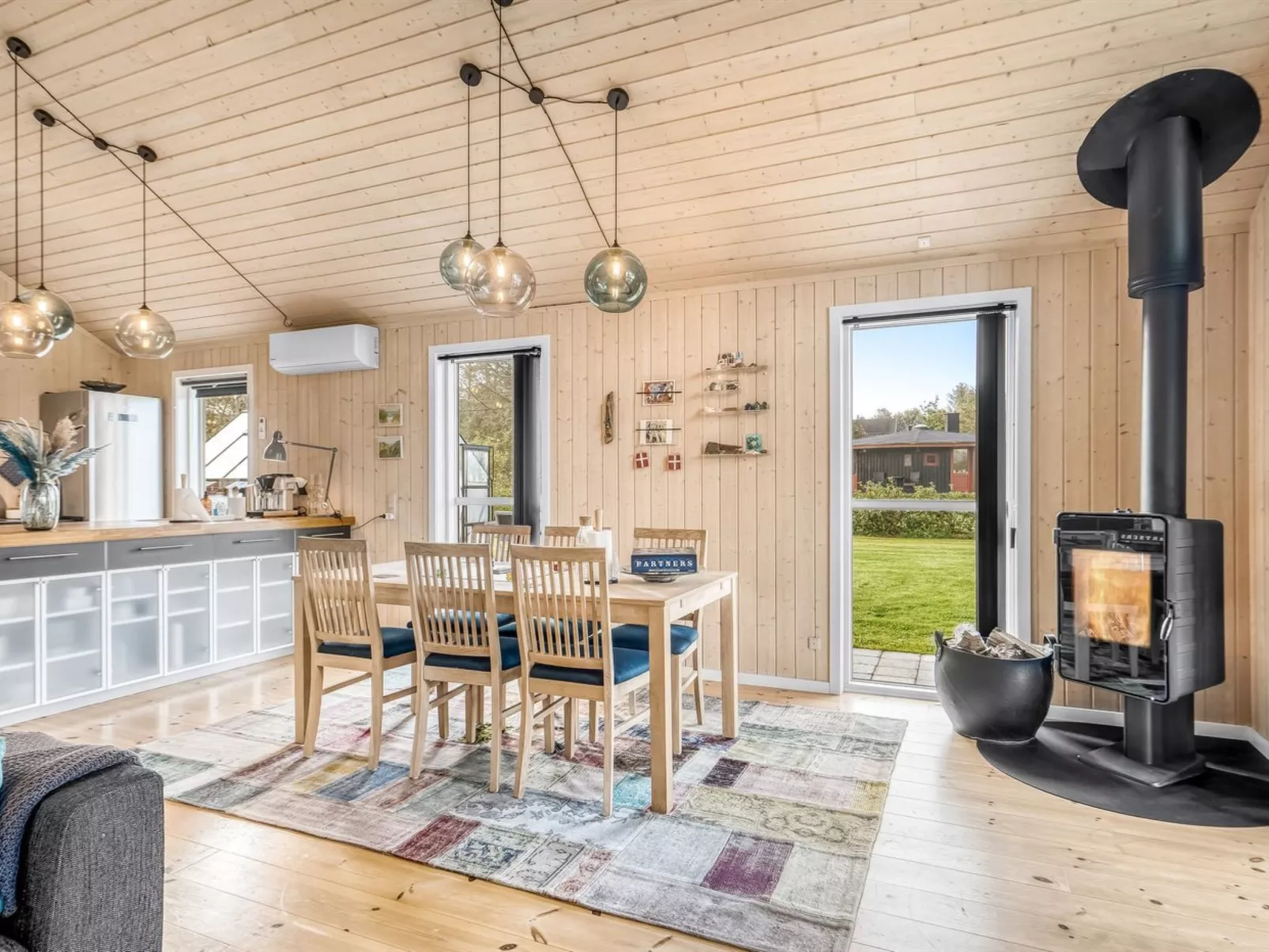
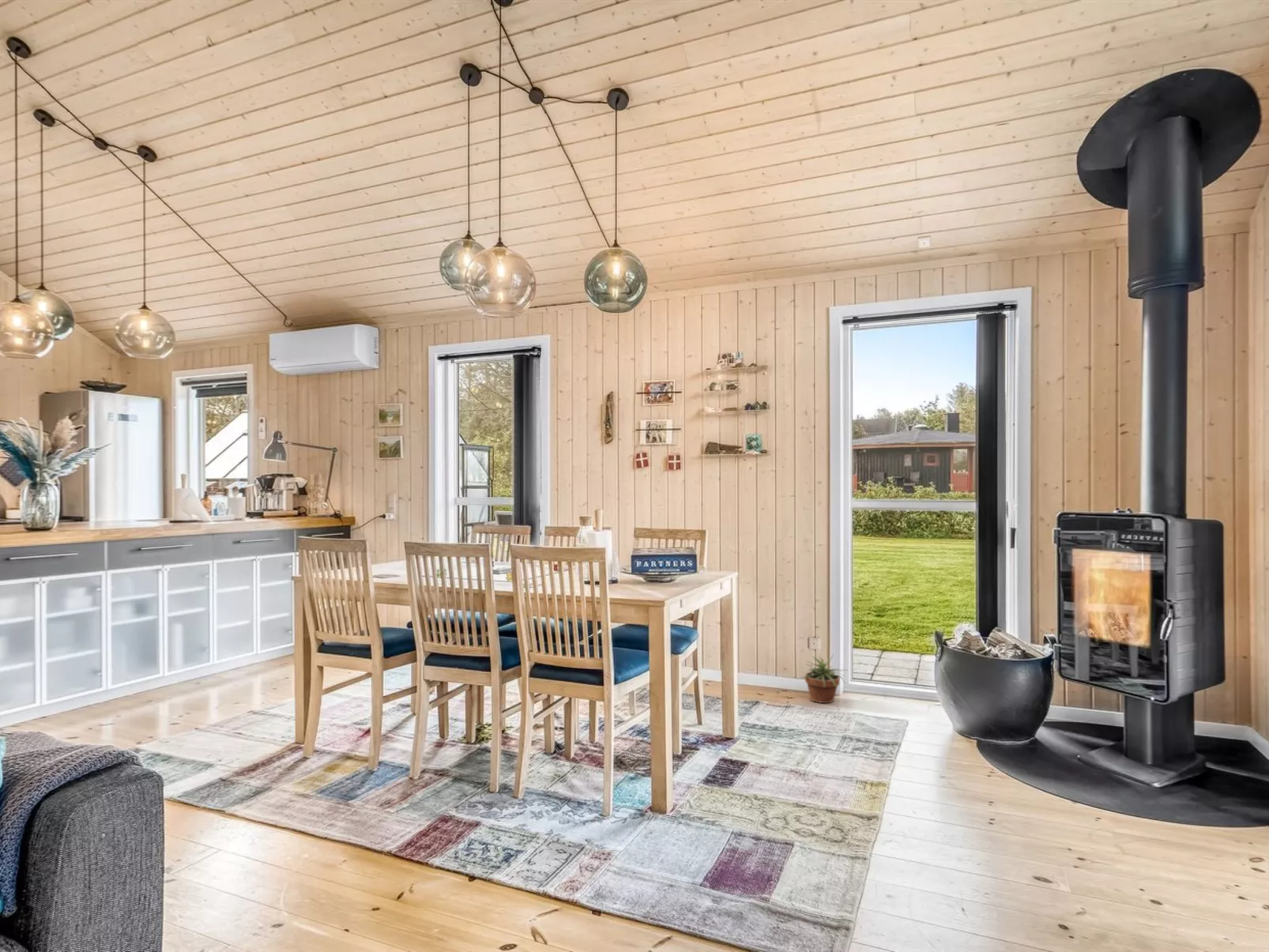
+ potted plant (823, 678)
